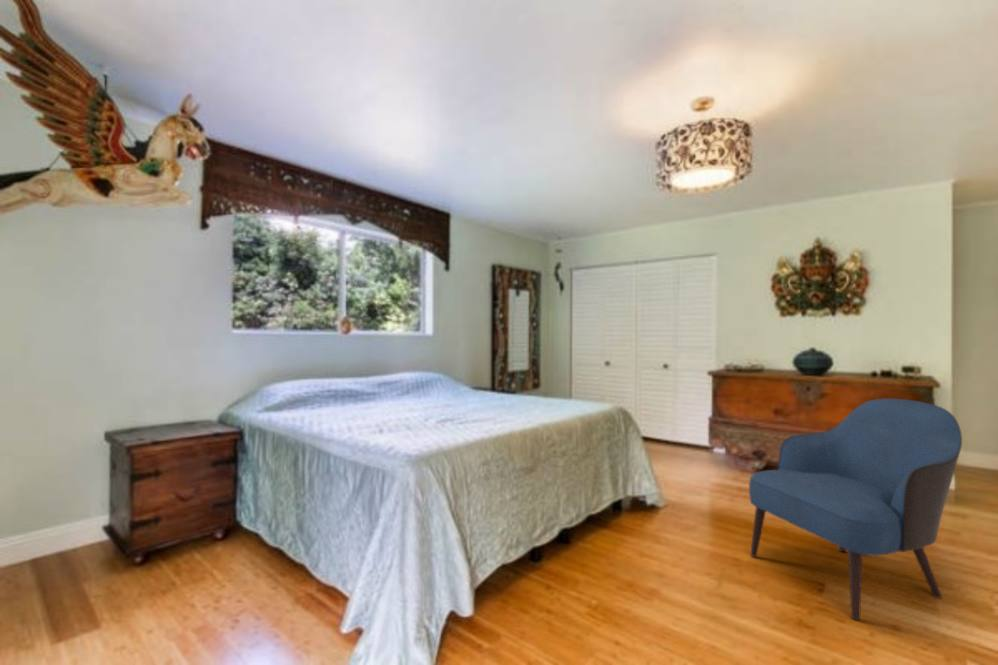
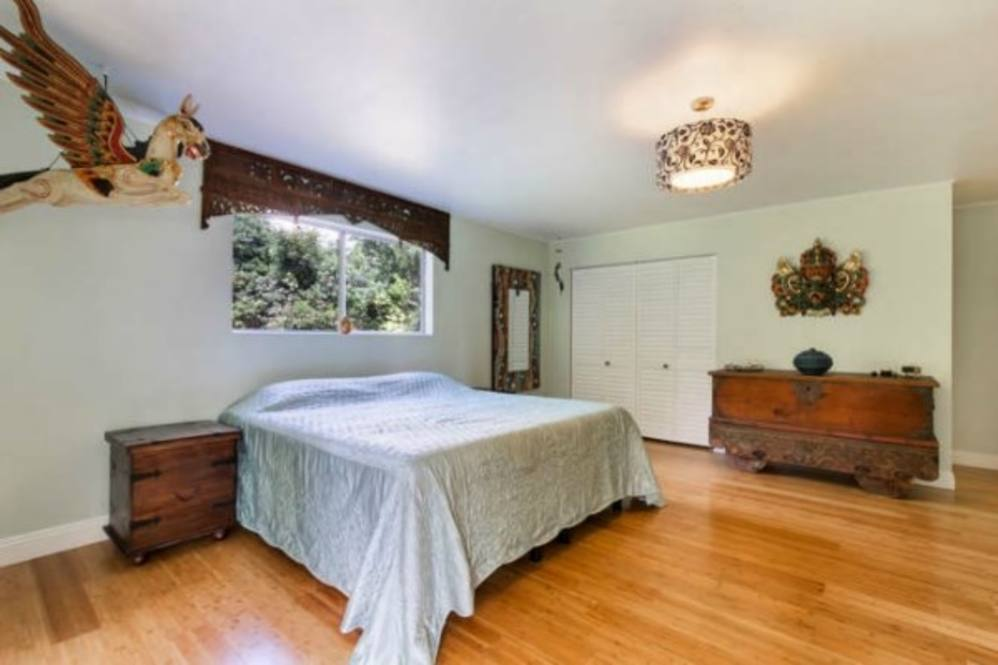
- armchair (853, 488)
